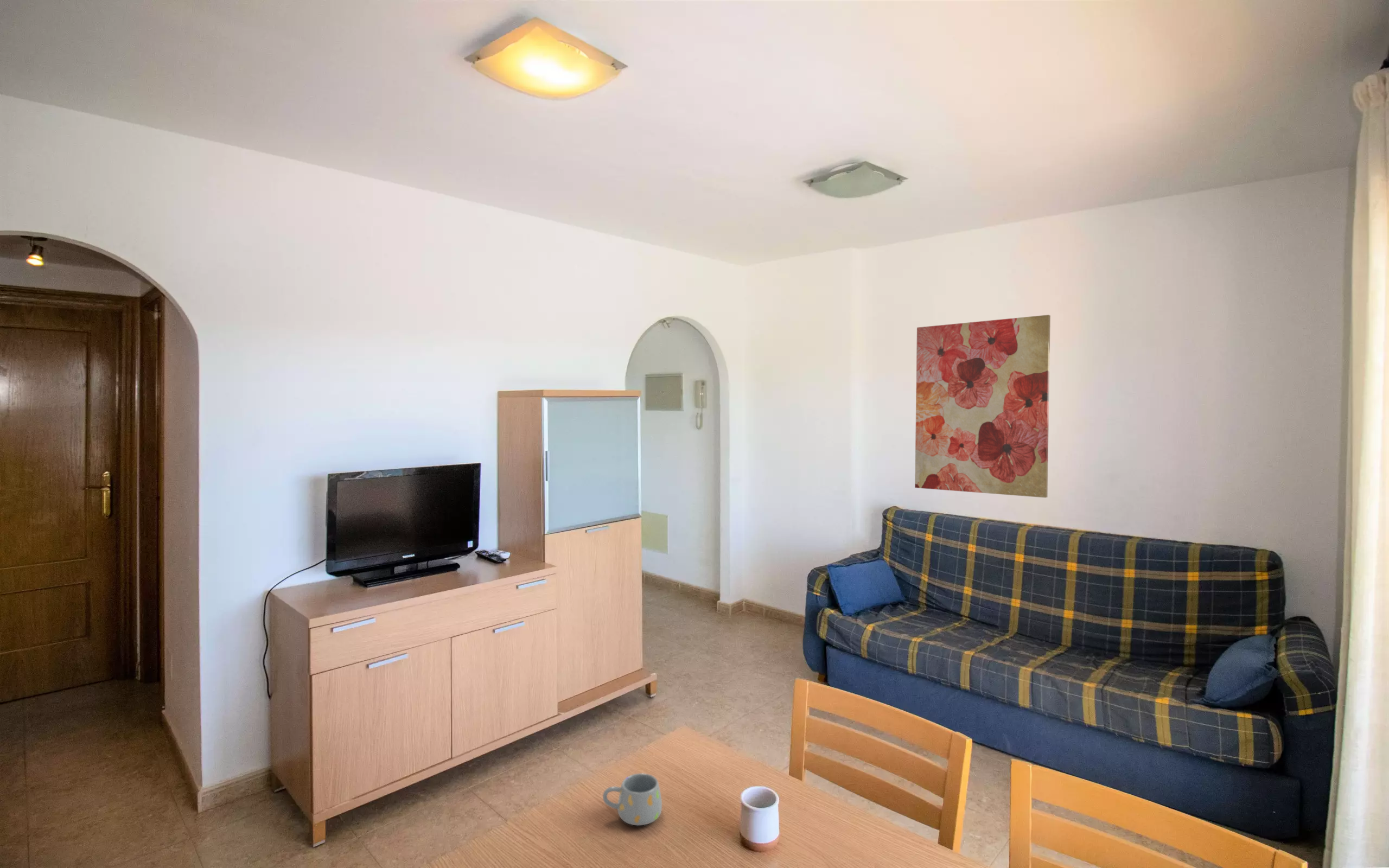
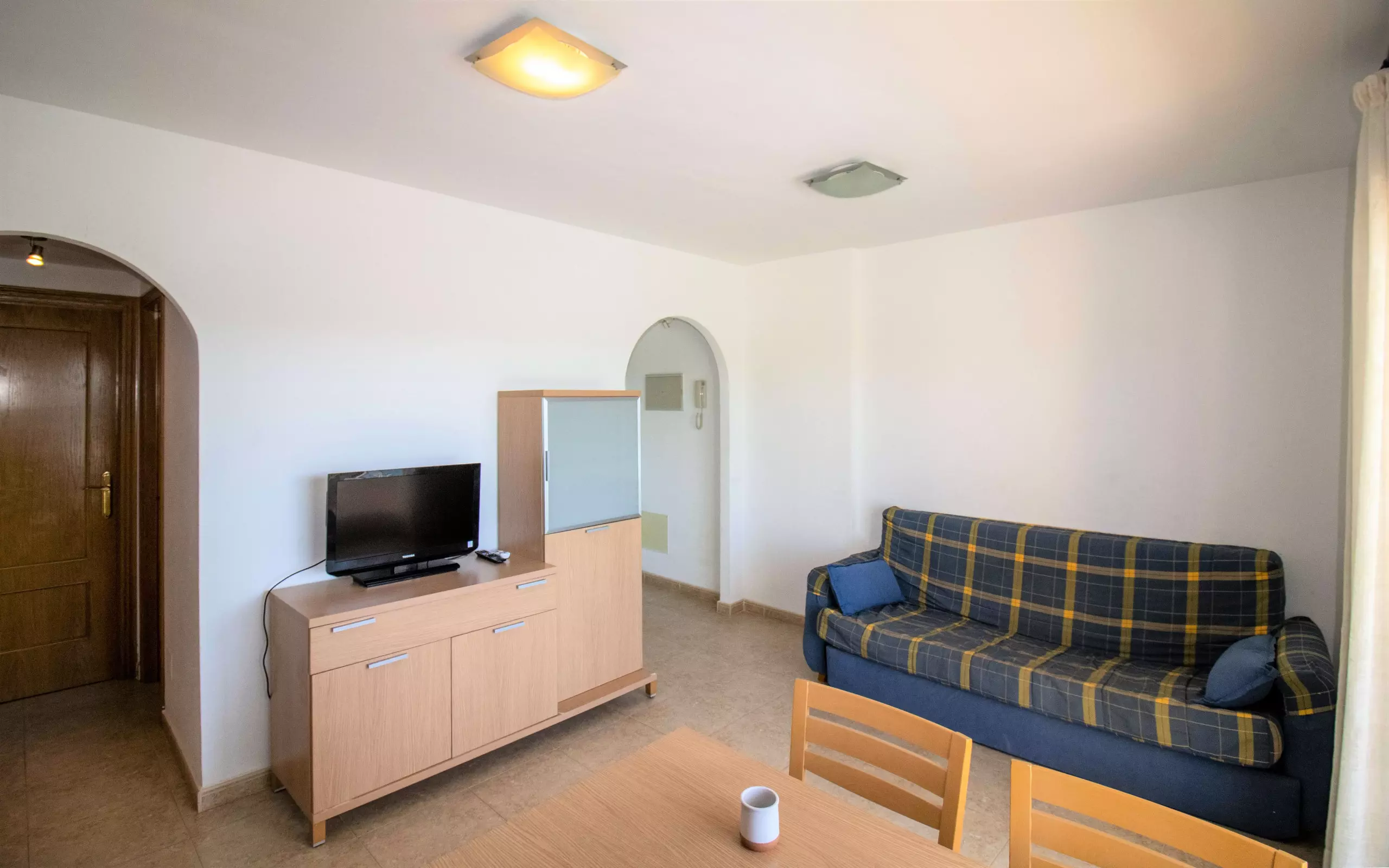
- wall art (978, 407)
- mug (632, 800)
